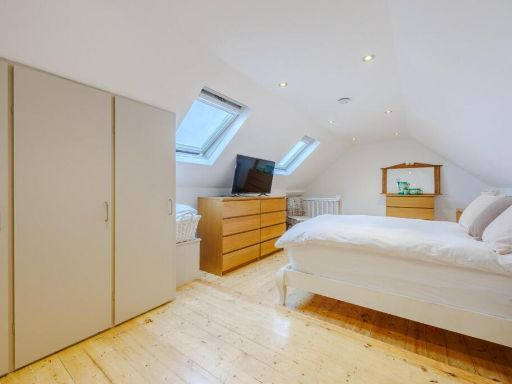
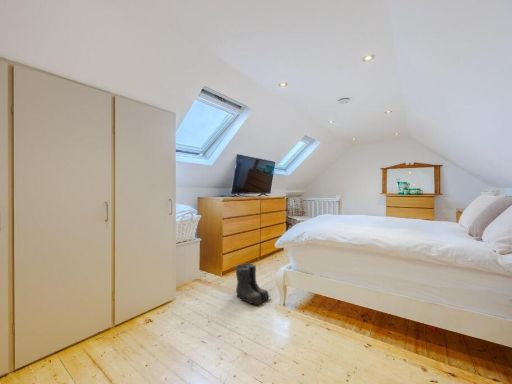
+ boots (251, 282)
